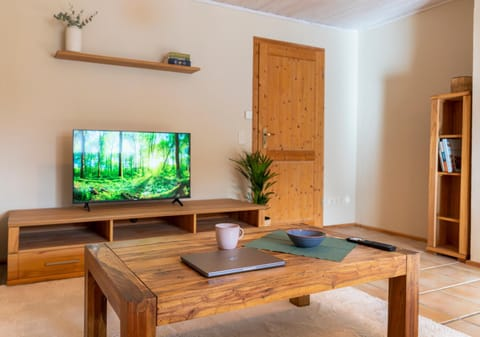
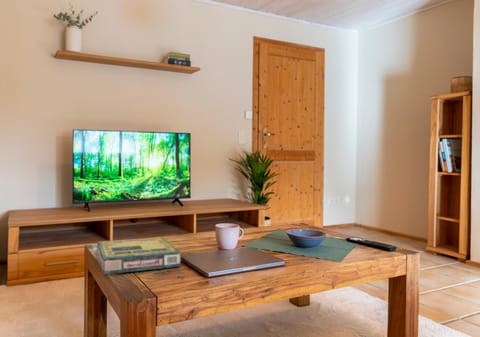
+ video game box (136, 253)
